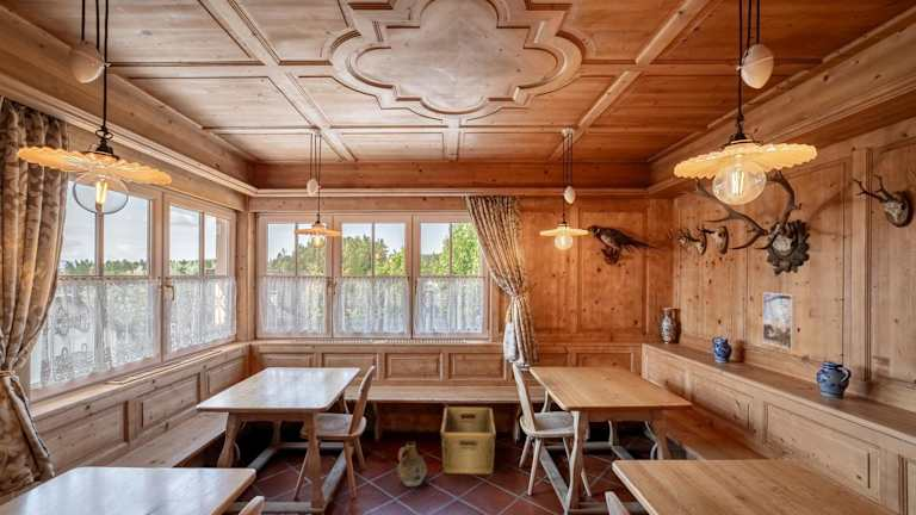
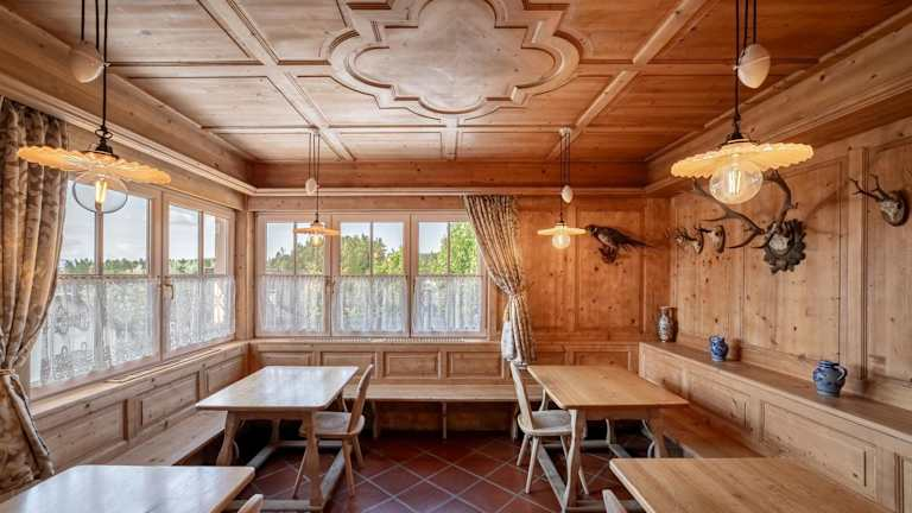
- ceramic jug (411, 461)
- hamper (468, 439)
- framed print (778, 319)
